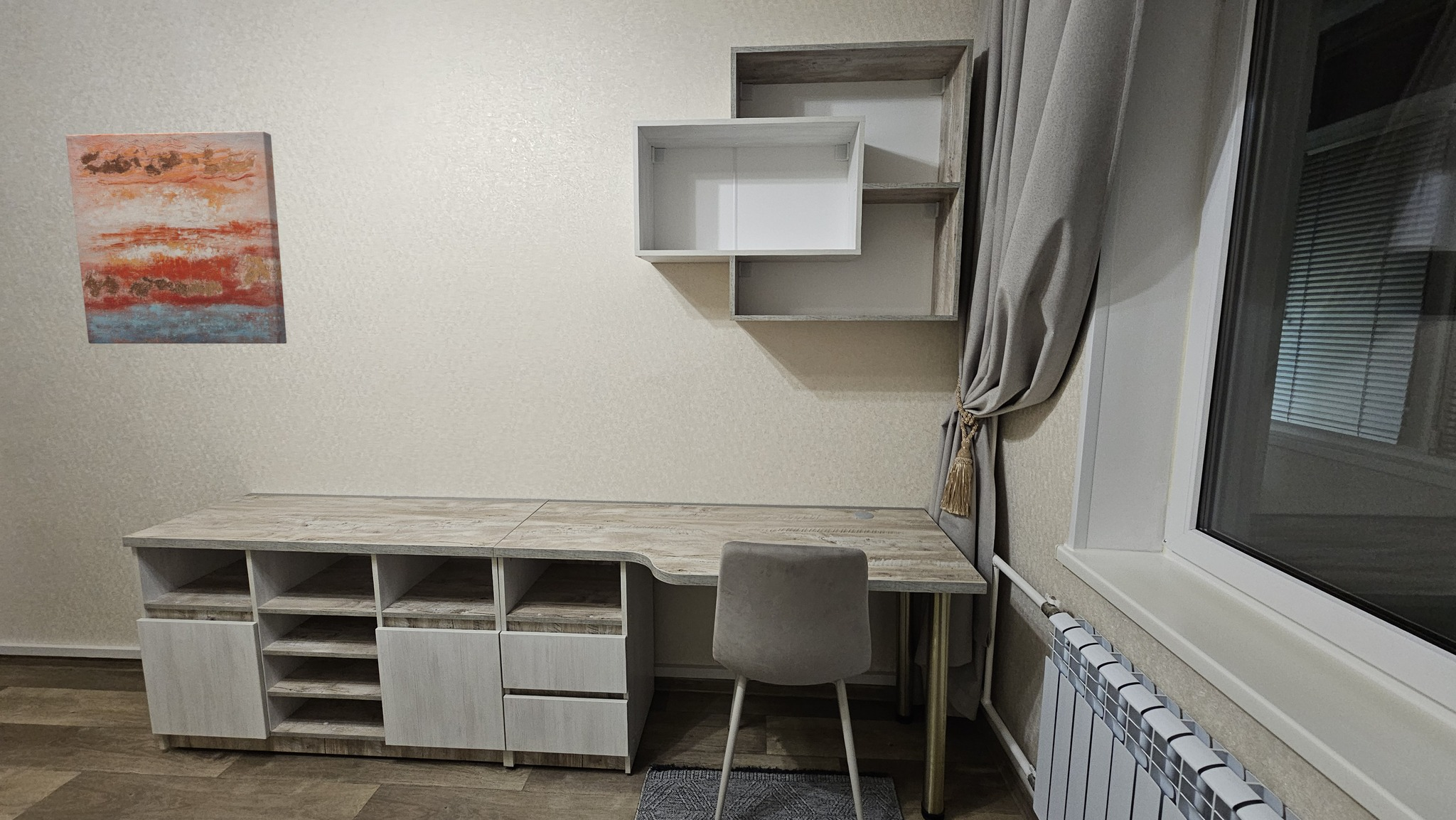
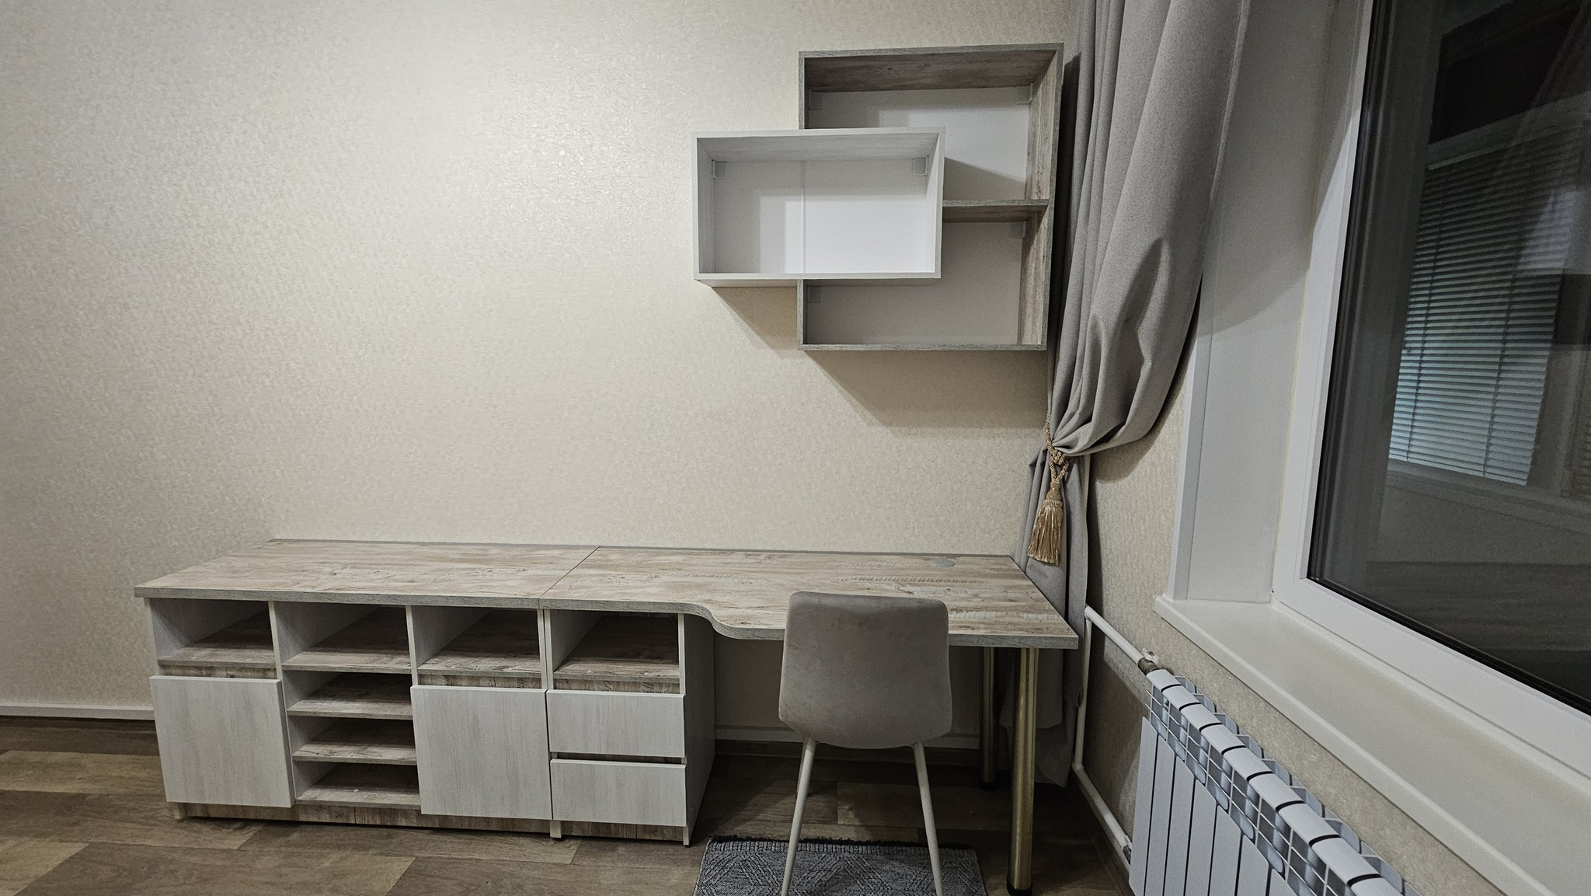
- wall art (178, 240)
